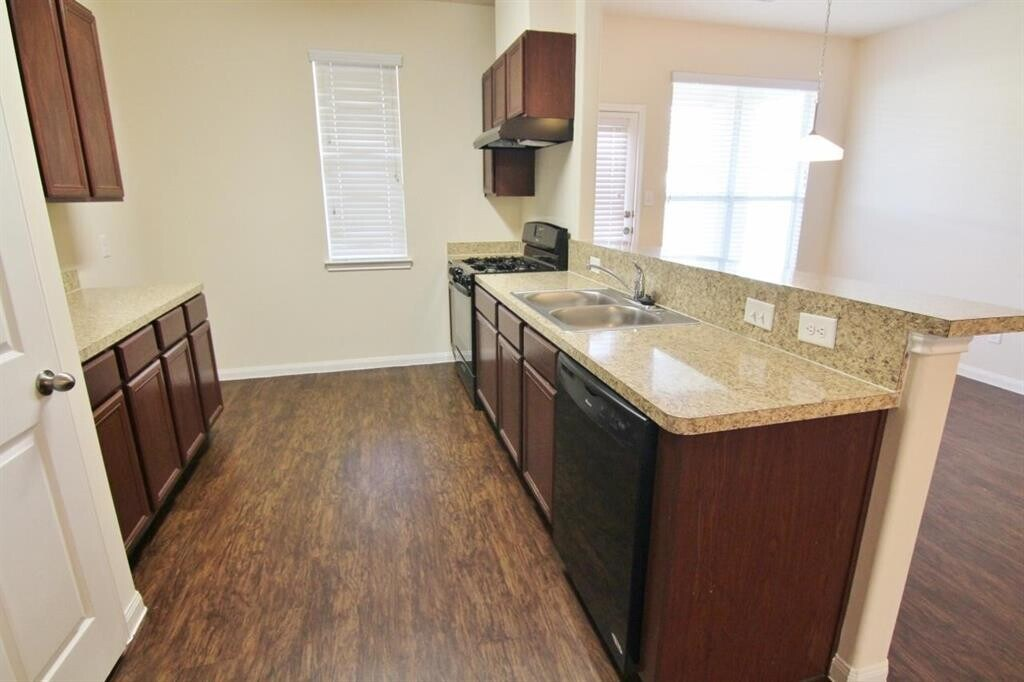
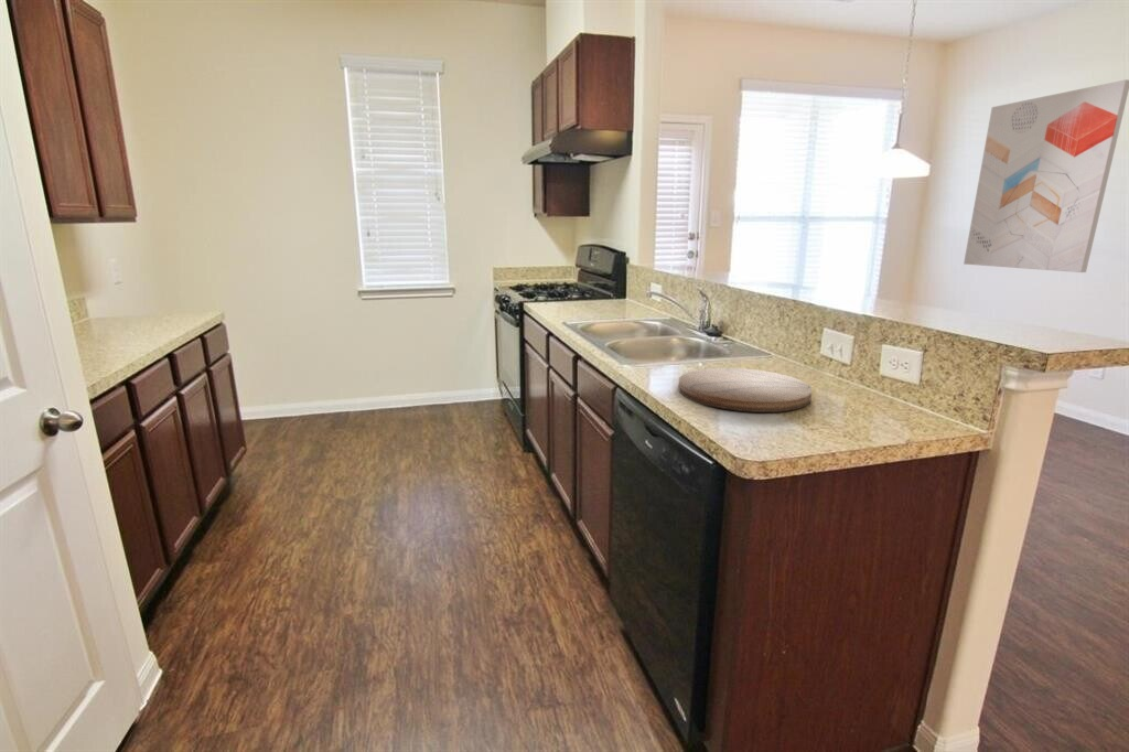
+ cutting board (743, 387)
+ wall art (1035, 184)
